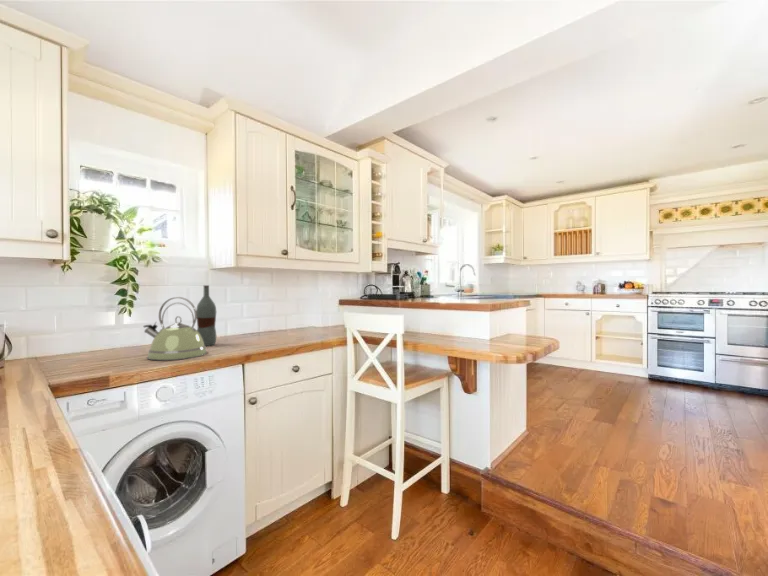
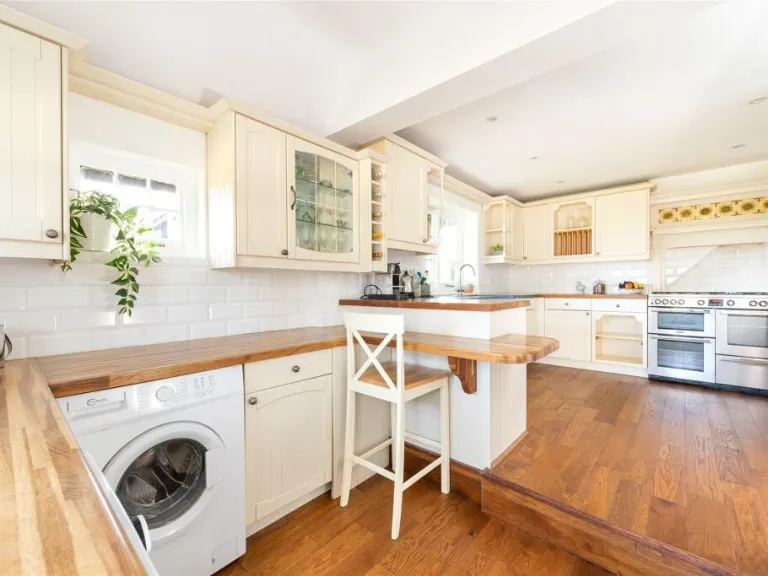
- kettle (174, 326)
- bottle (206, 315)
